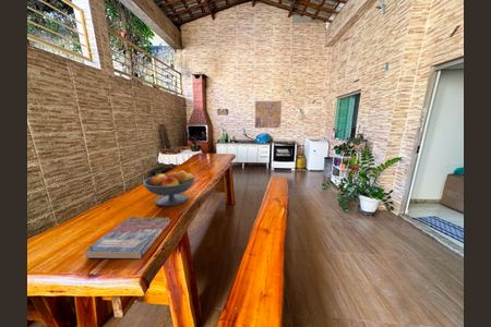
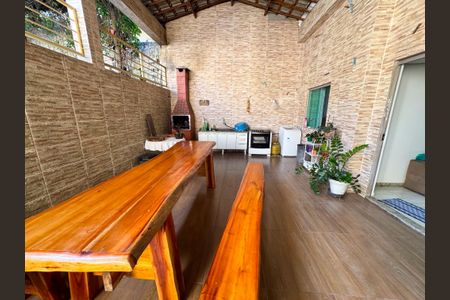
- book (134, 234)
- wall art (267, 114)
- fruit bowl (170, 185)
